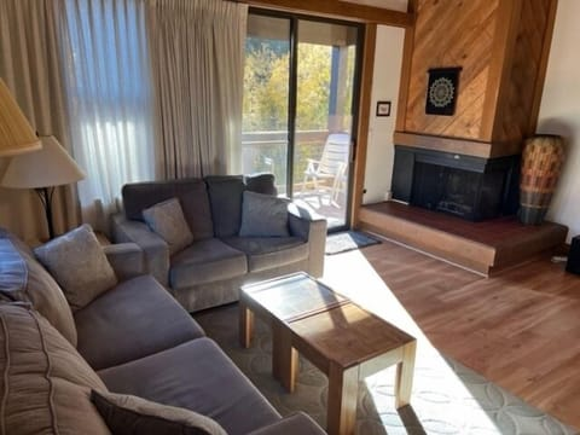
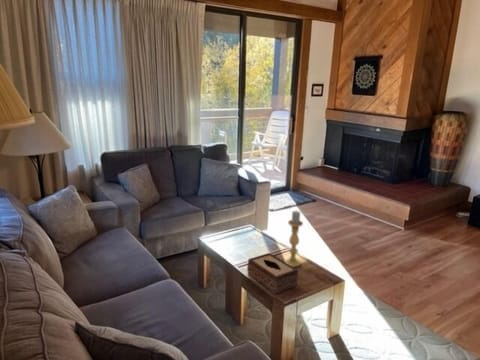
+ candle holder (294, 237)
+ tissue box (271, 272)
